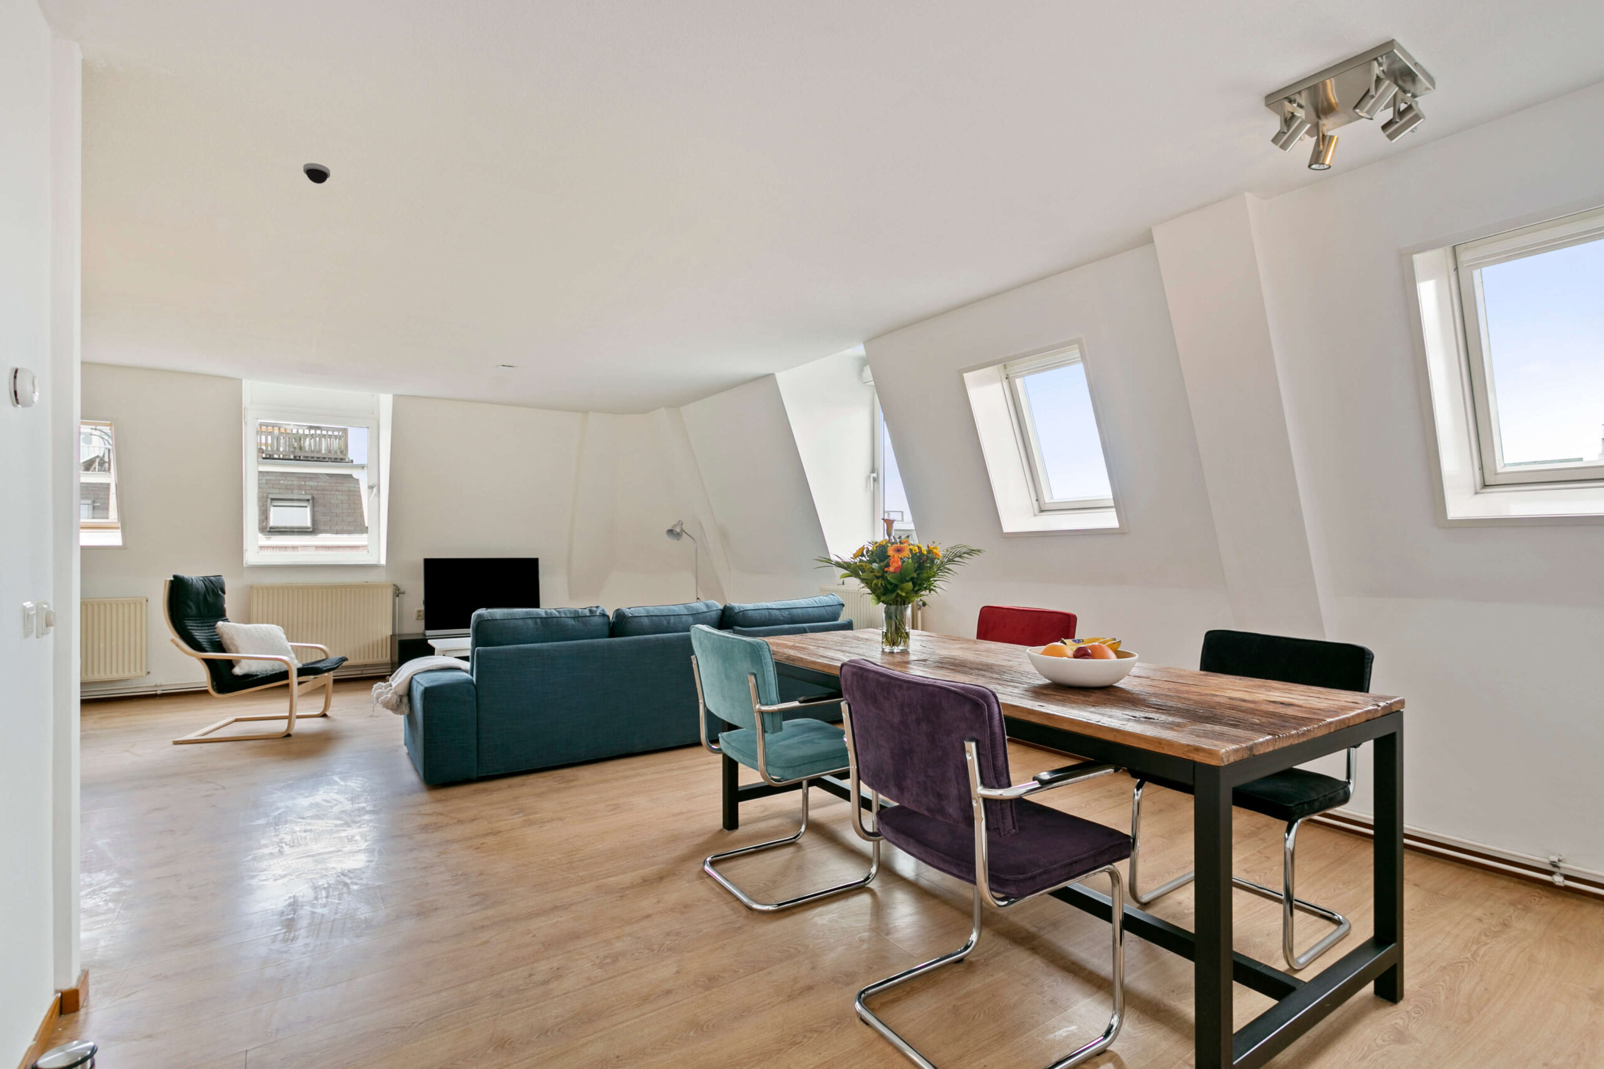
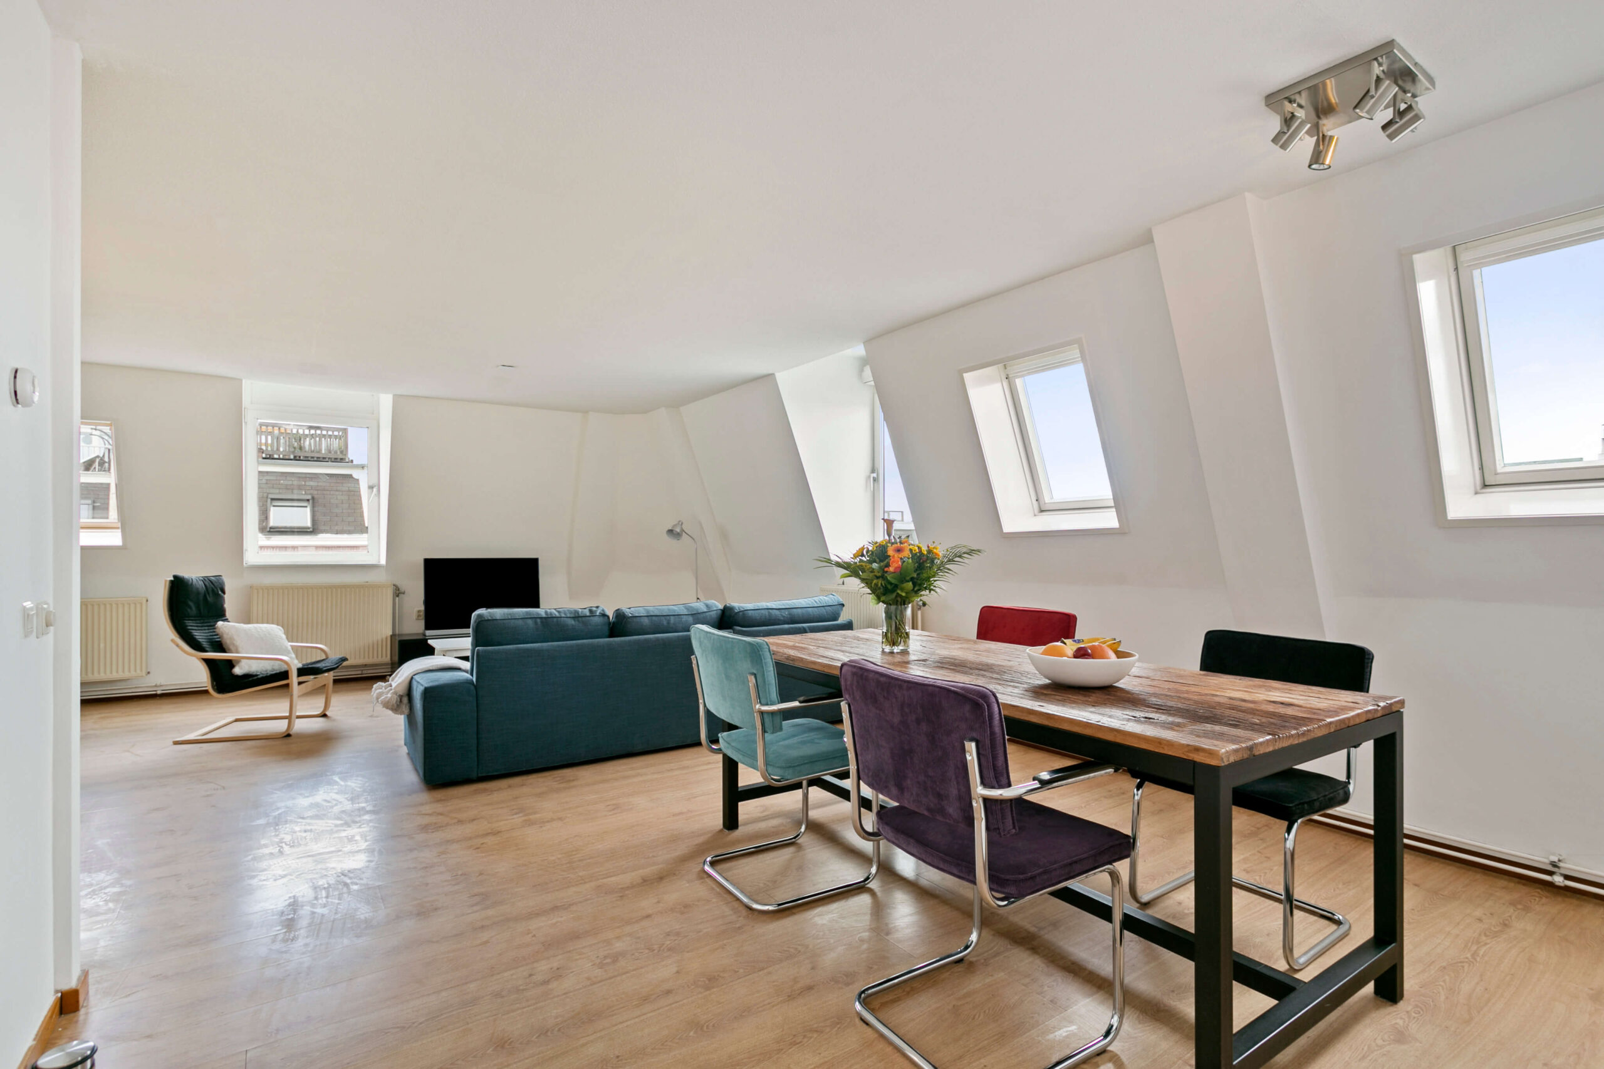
- dome security camera (316, 175)
